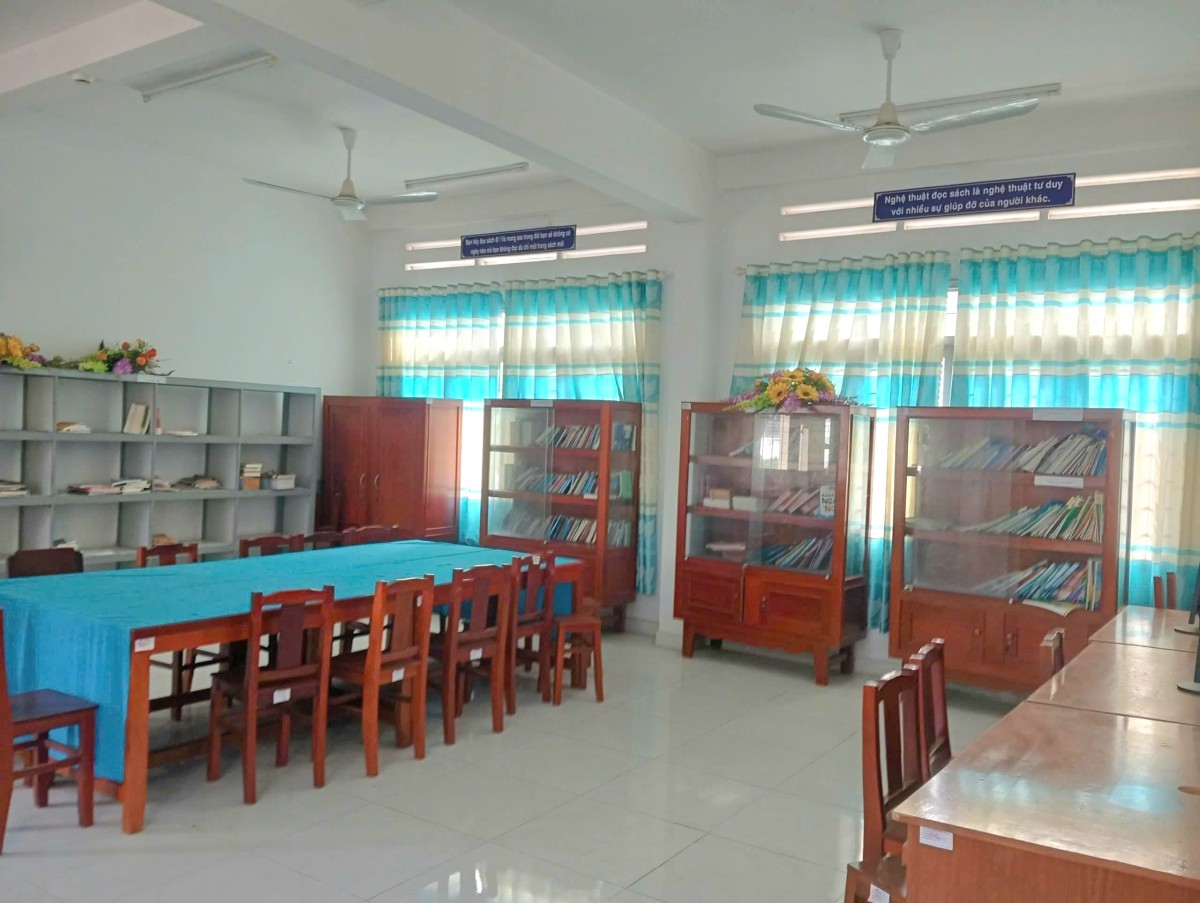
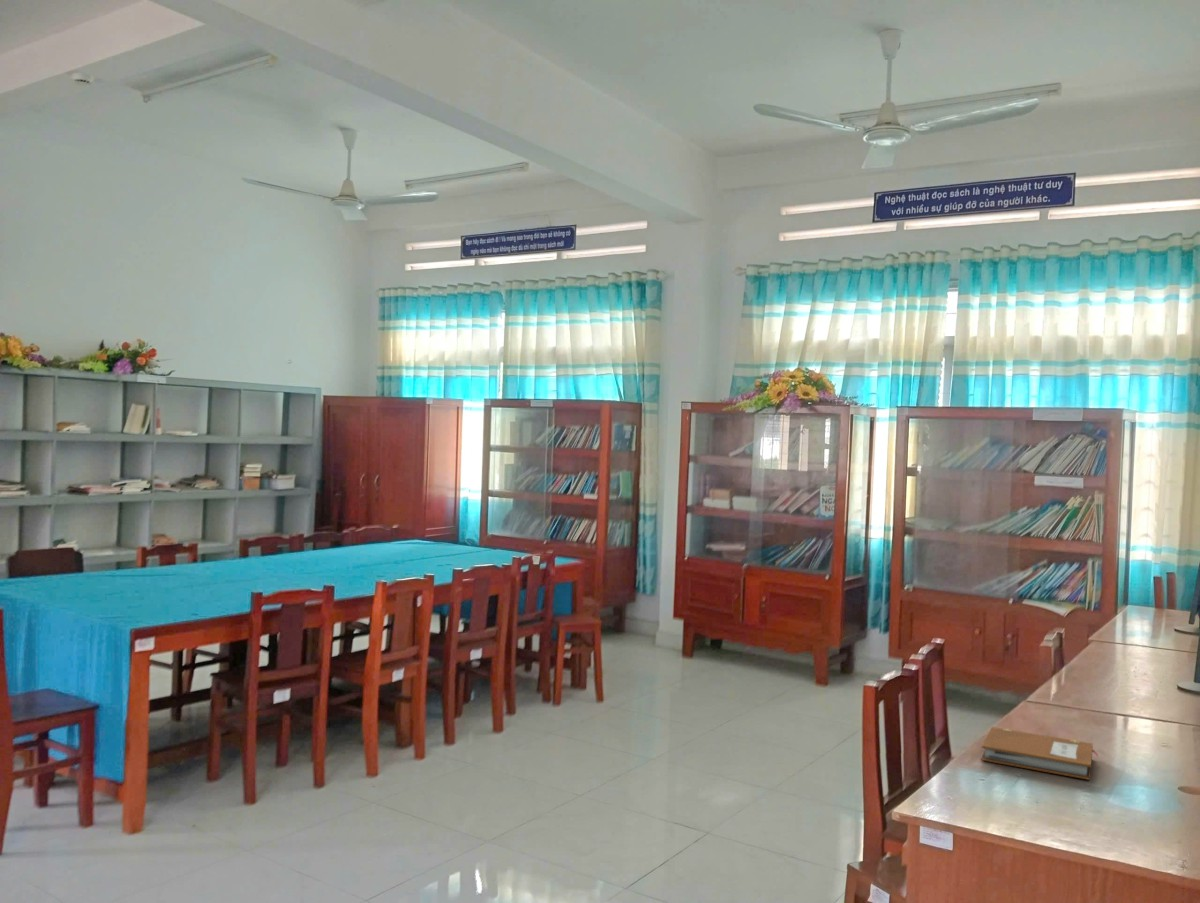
+ notebook (1040, 751)
